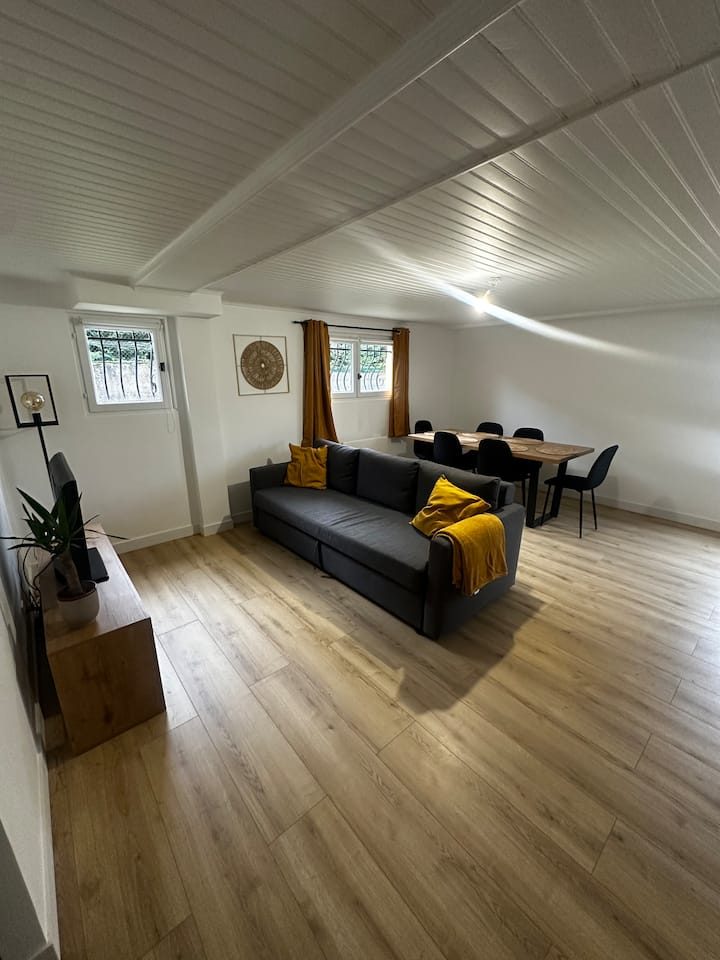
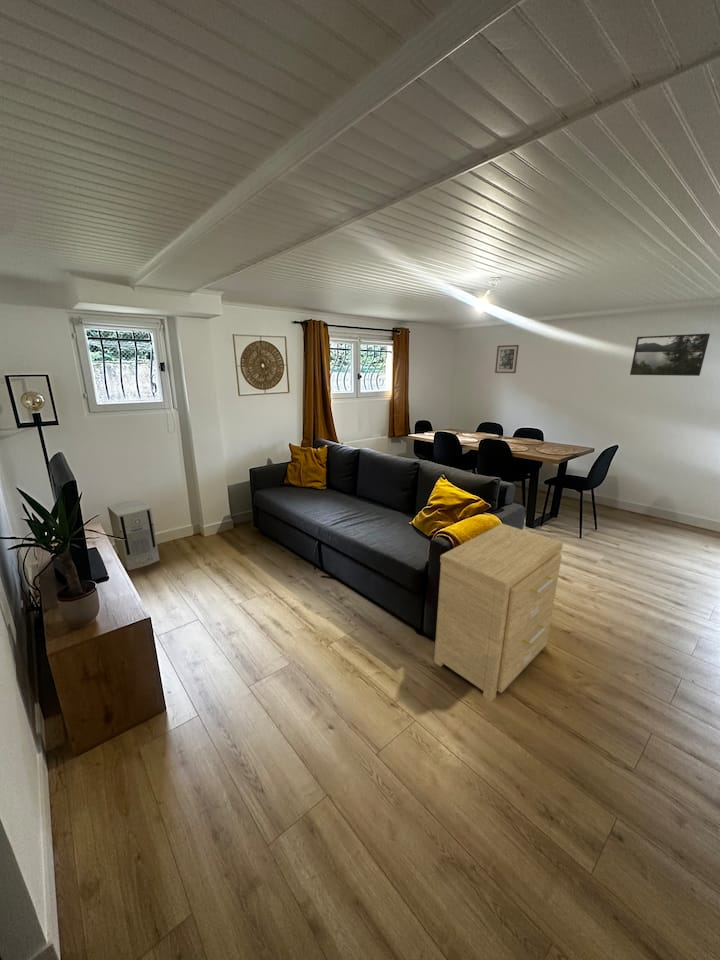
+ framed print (667, 355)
+ air purifier (133, 533)
+ wall art (506, 359)
+ side table (502, 605)
